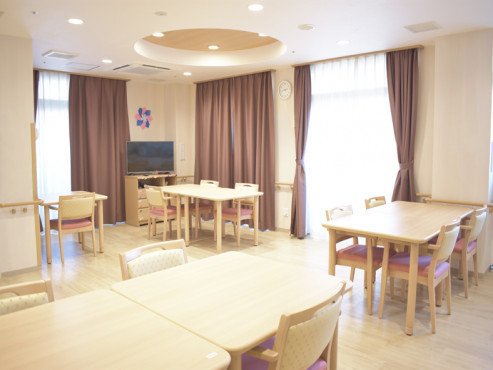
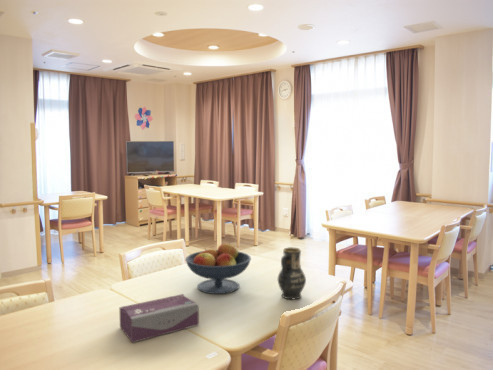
+ fruit bowl (218, 267)
+ tissue box (159, 315)
+ vase (291, 272)
